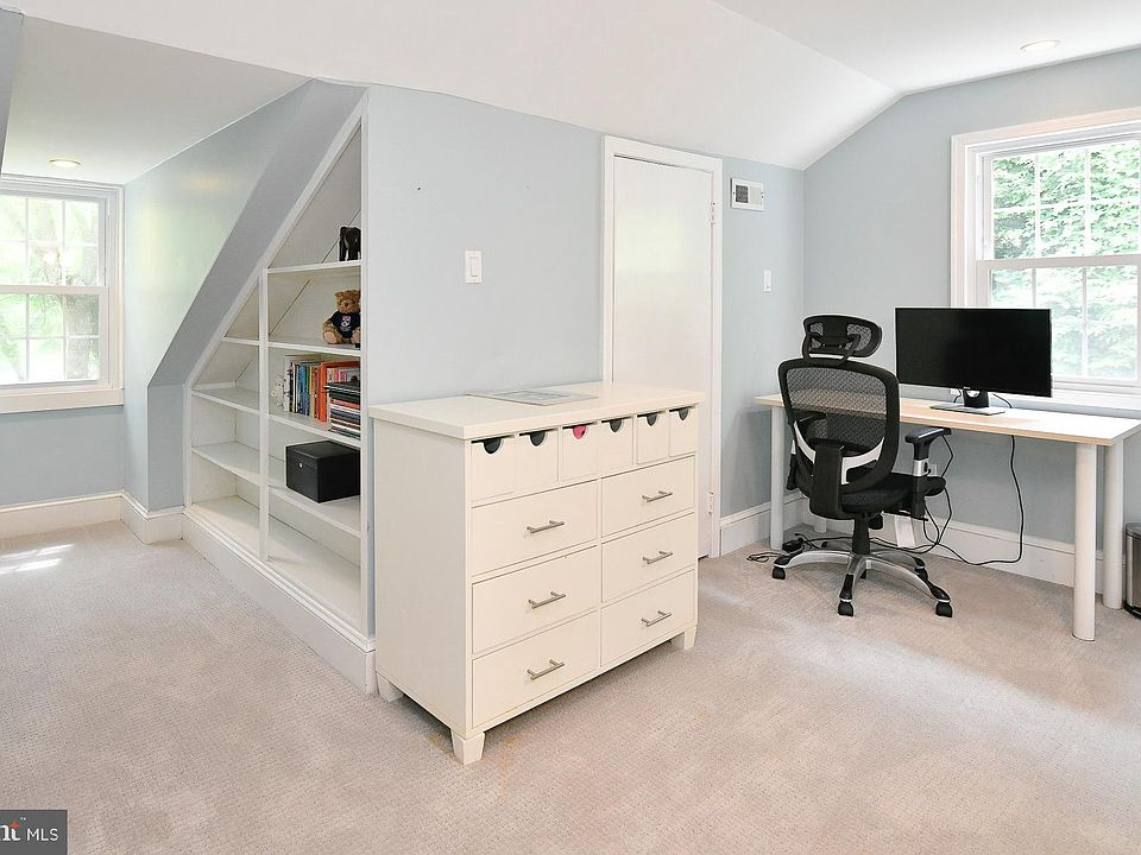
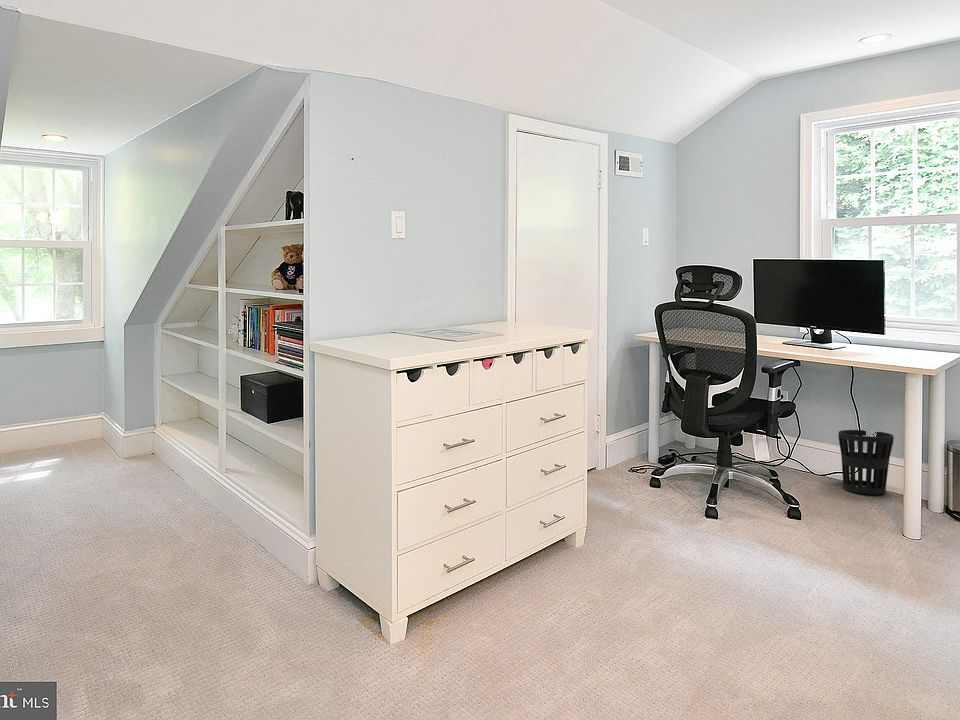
+ wastebasket (864, 461)
